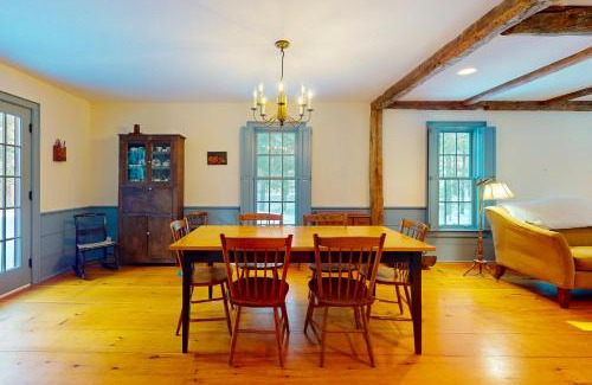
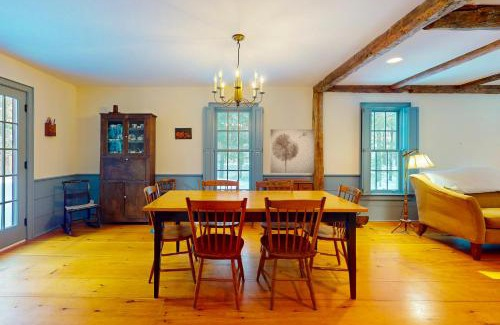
+ wall art (292, 151)
